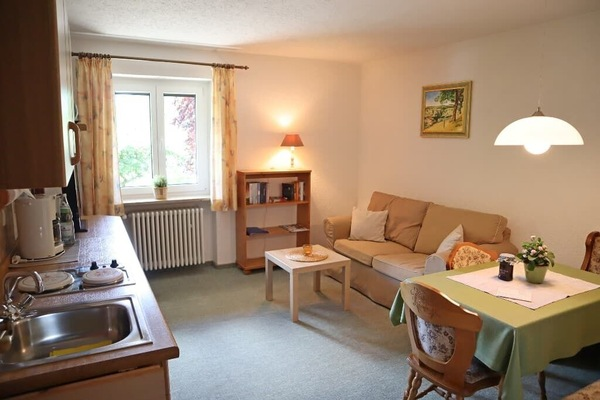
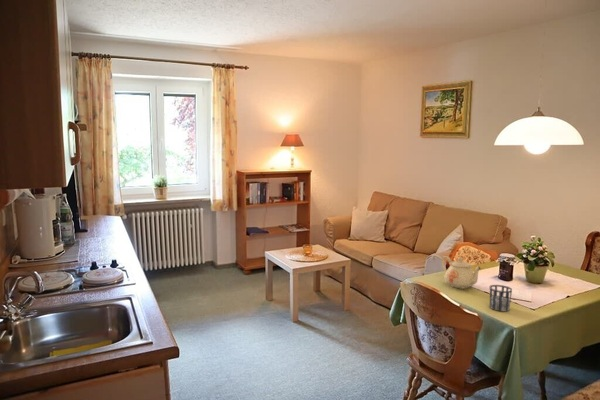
+ cup (500, 297)
+ teapot (460, 271)
